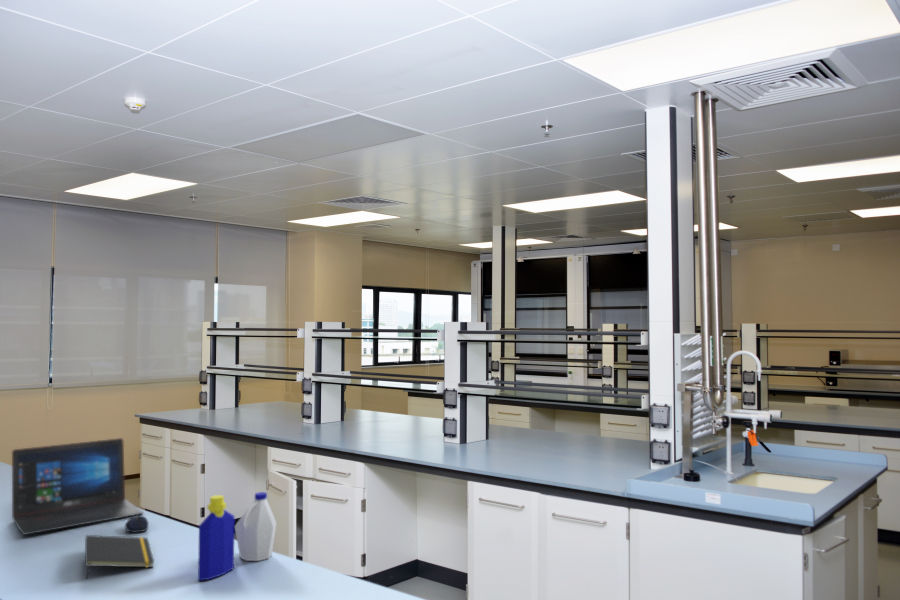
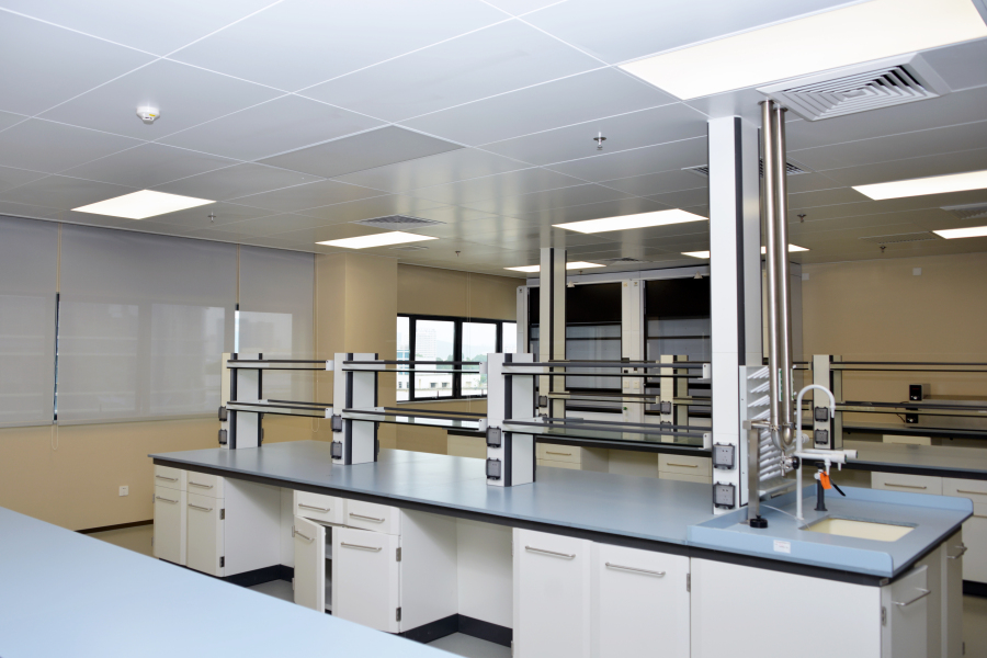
- computer mouse (136, 522)
- notepad (118, 550)
- bottle (236, 528)
- laptop (78, 482)
